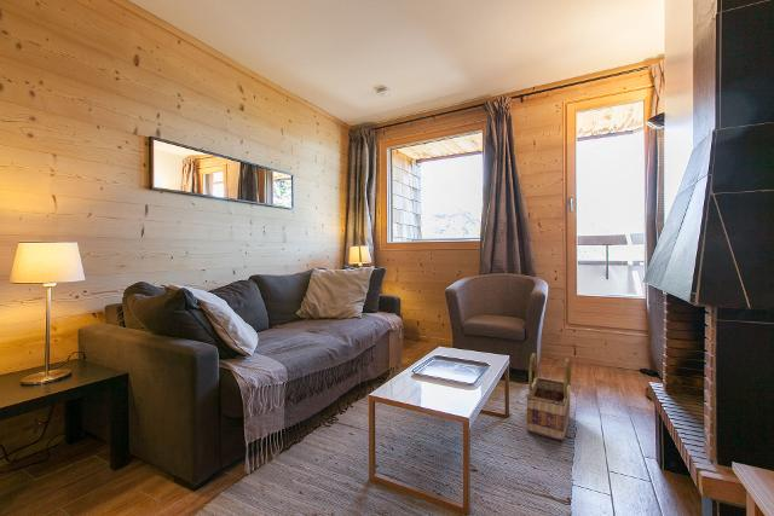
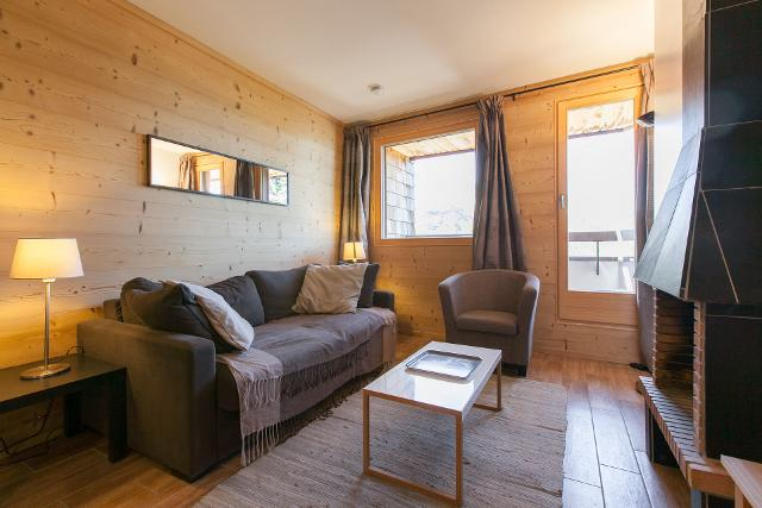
- basket (549, 389)
